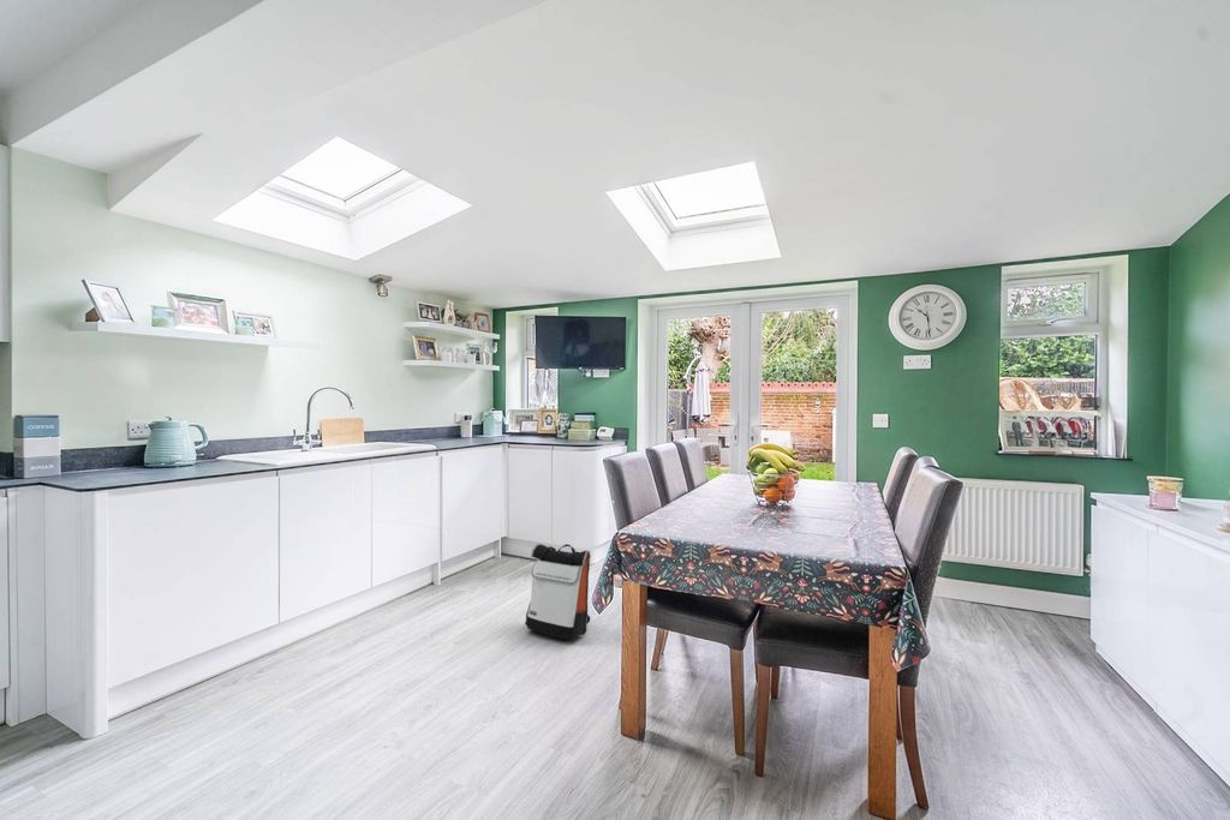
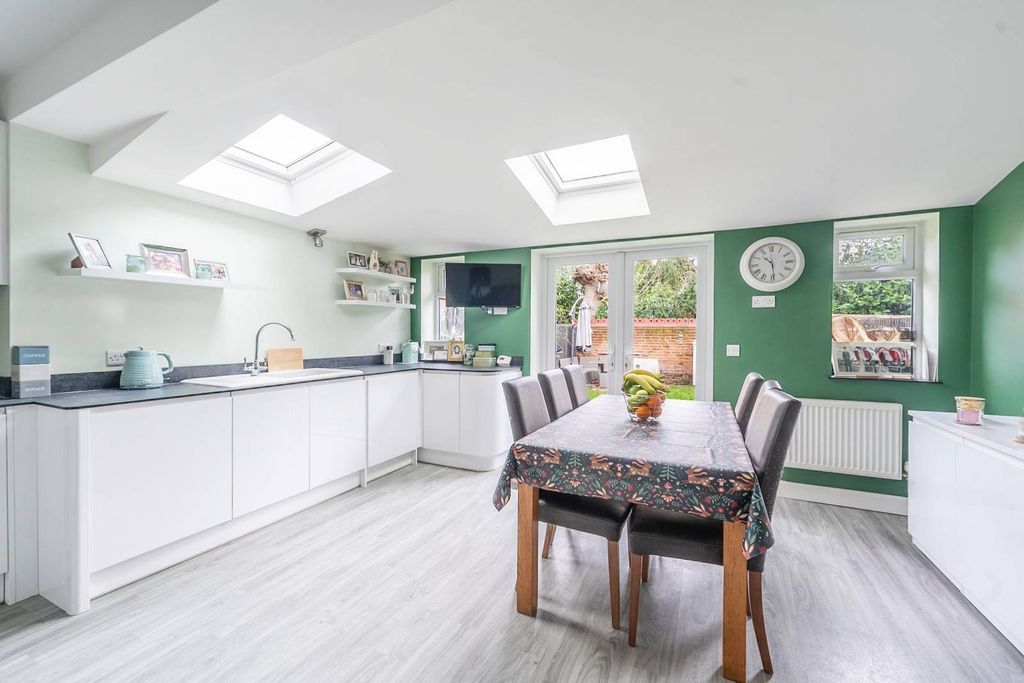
- backpack (557, 589)
